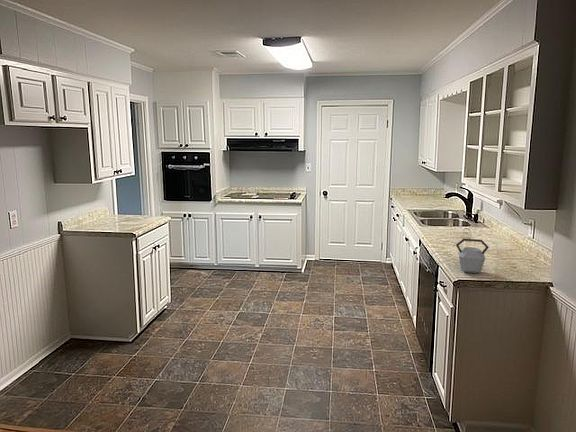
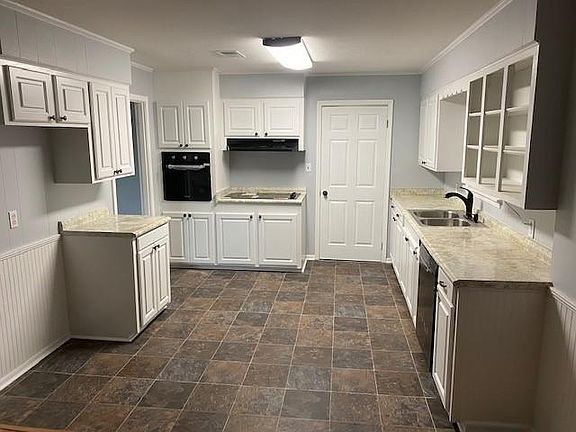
- kettle (470, 252)
